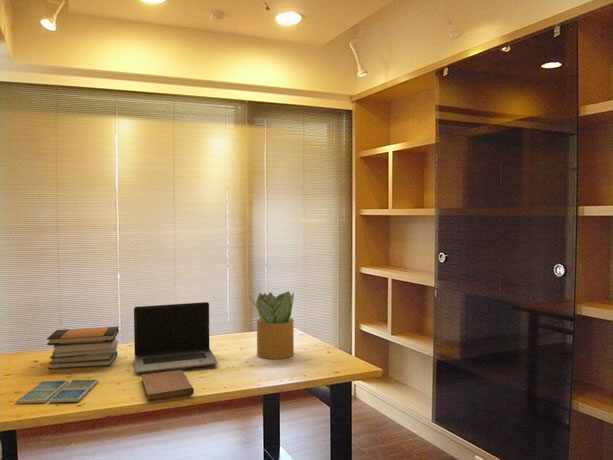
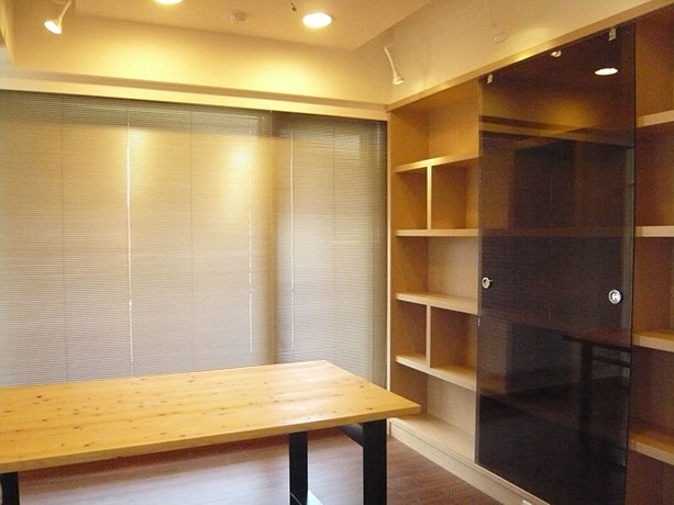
- laptop computer (175, 336)
- potted plant (272, 323)
- drink coaster (59, 391)
- notebook (166, 384)
- book stack (85, 347)
